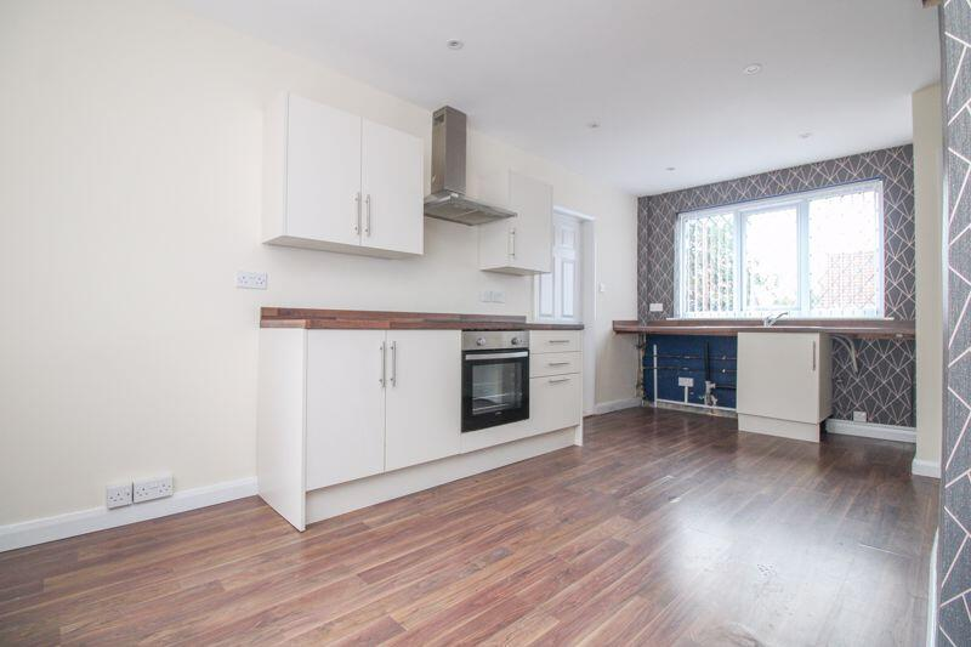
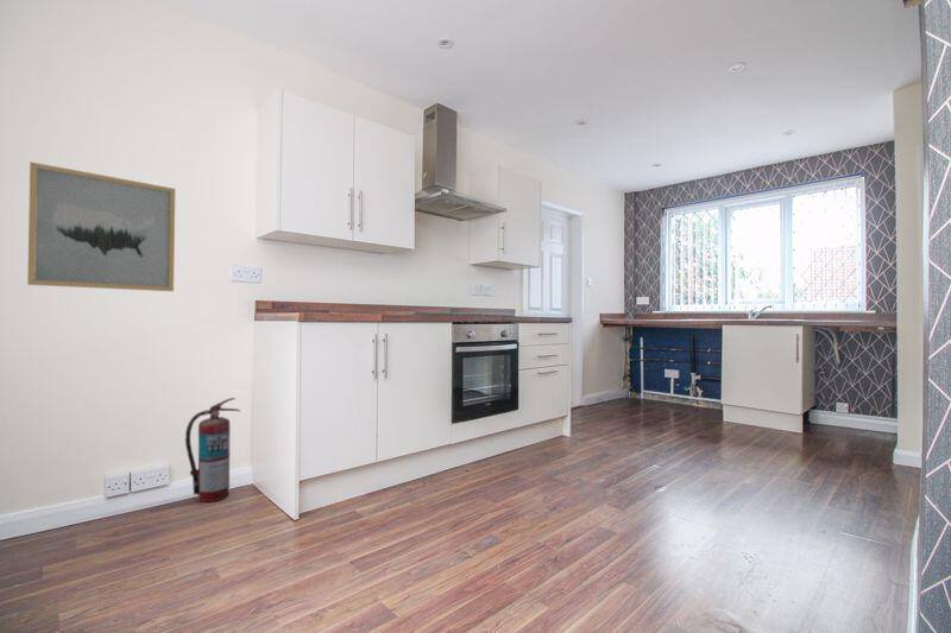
+ wall art (107, 233)
+ fire extinguisher (213, 448)
